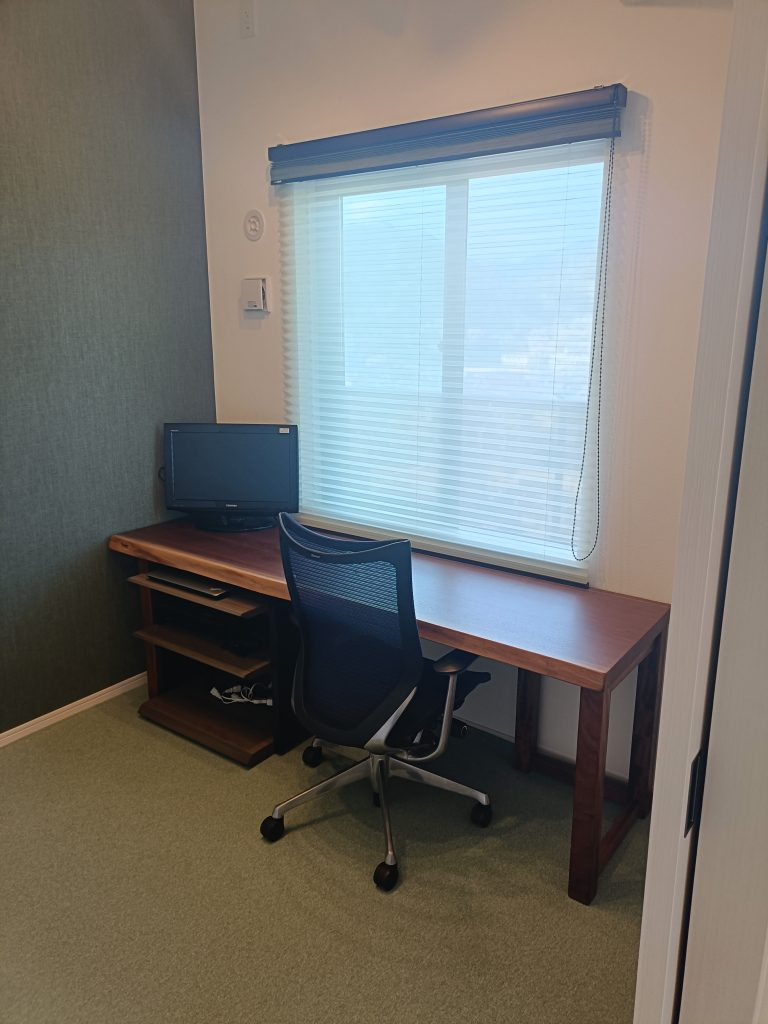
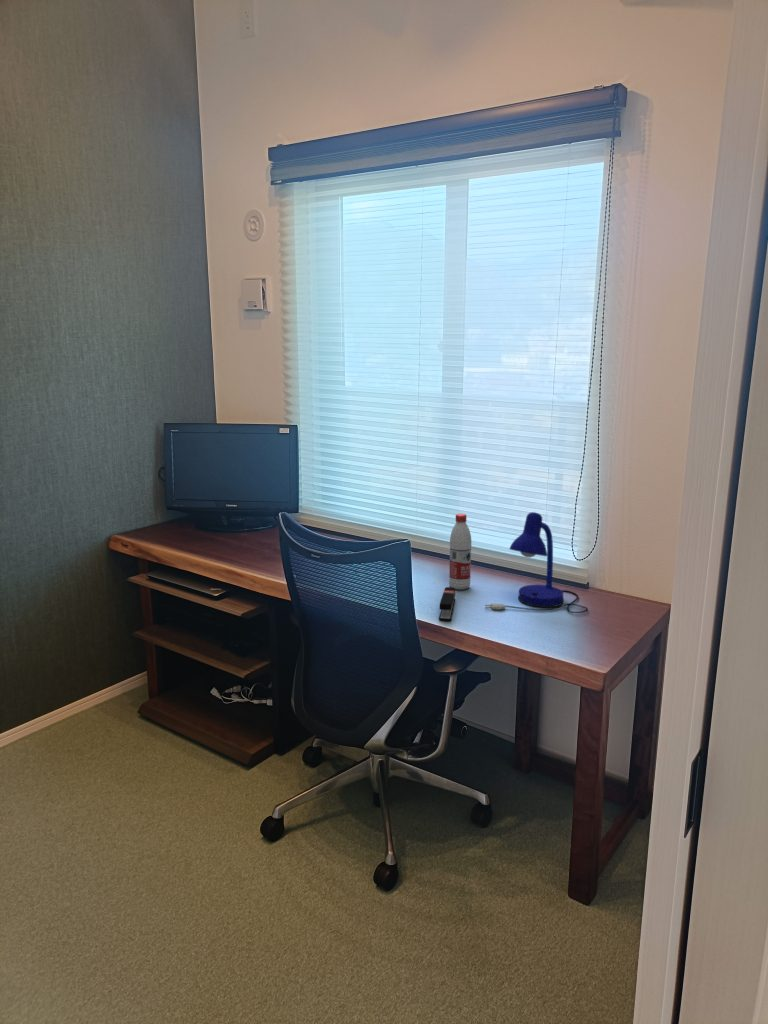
+ stapler (447, 601)
+ desk lamp (547, 558)
+ water bottle (460, 551)
